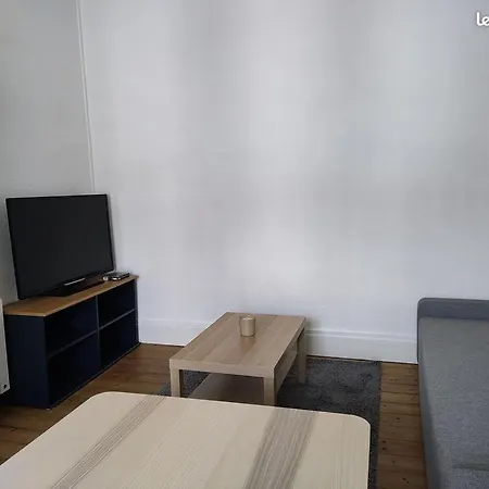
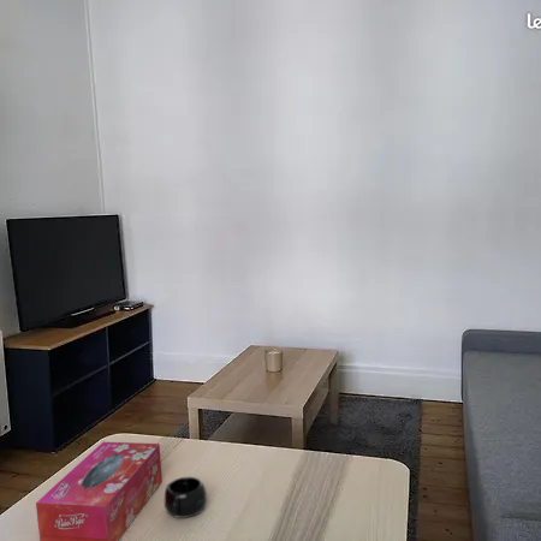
+ tissue box (105, 491)
+ mug (183, 499)
